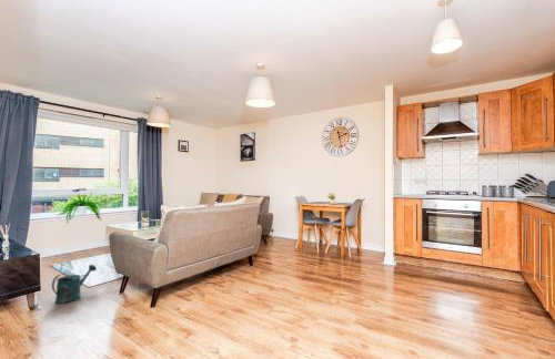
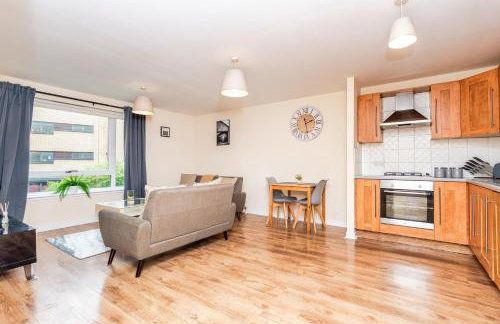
- watering can (74, 283)
